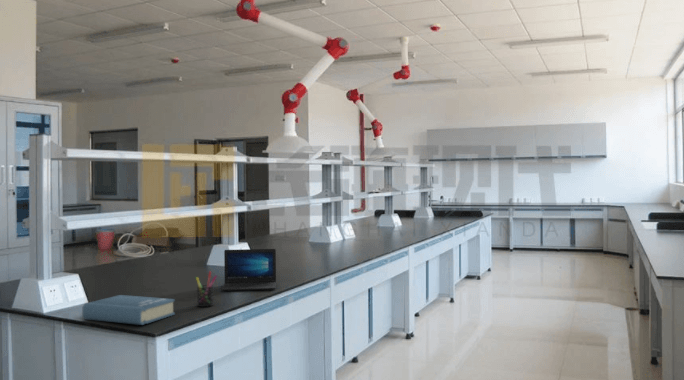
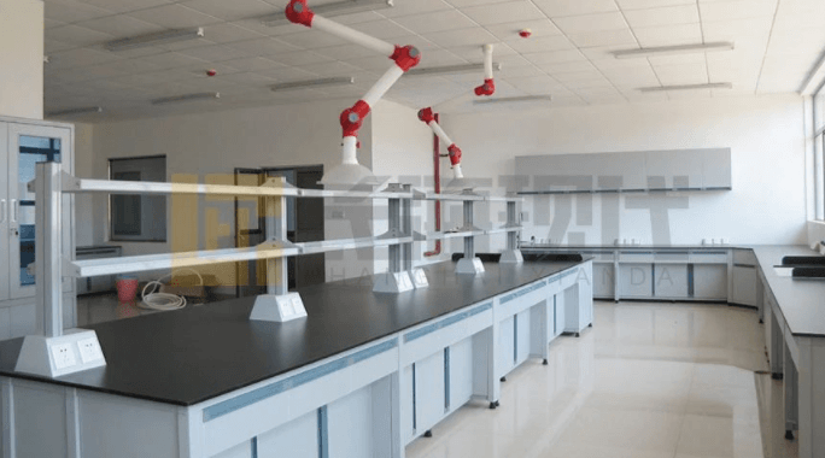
- laptop (249, 269)
- book (129, 309)
- pen holder (204, 288)
